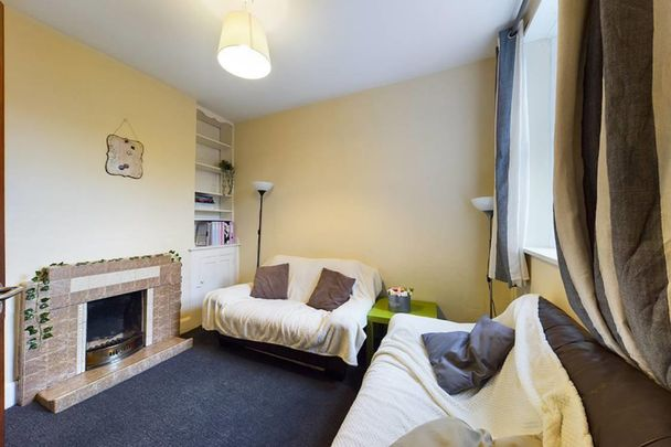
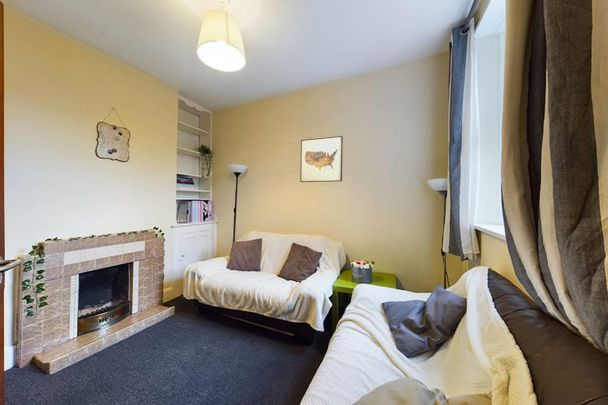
+ wall art (320, 160)
